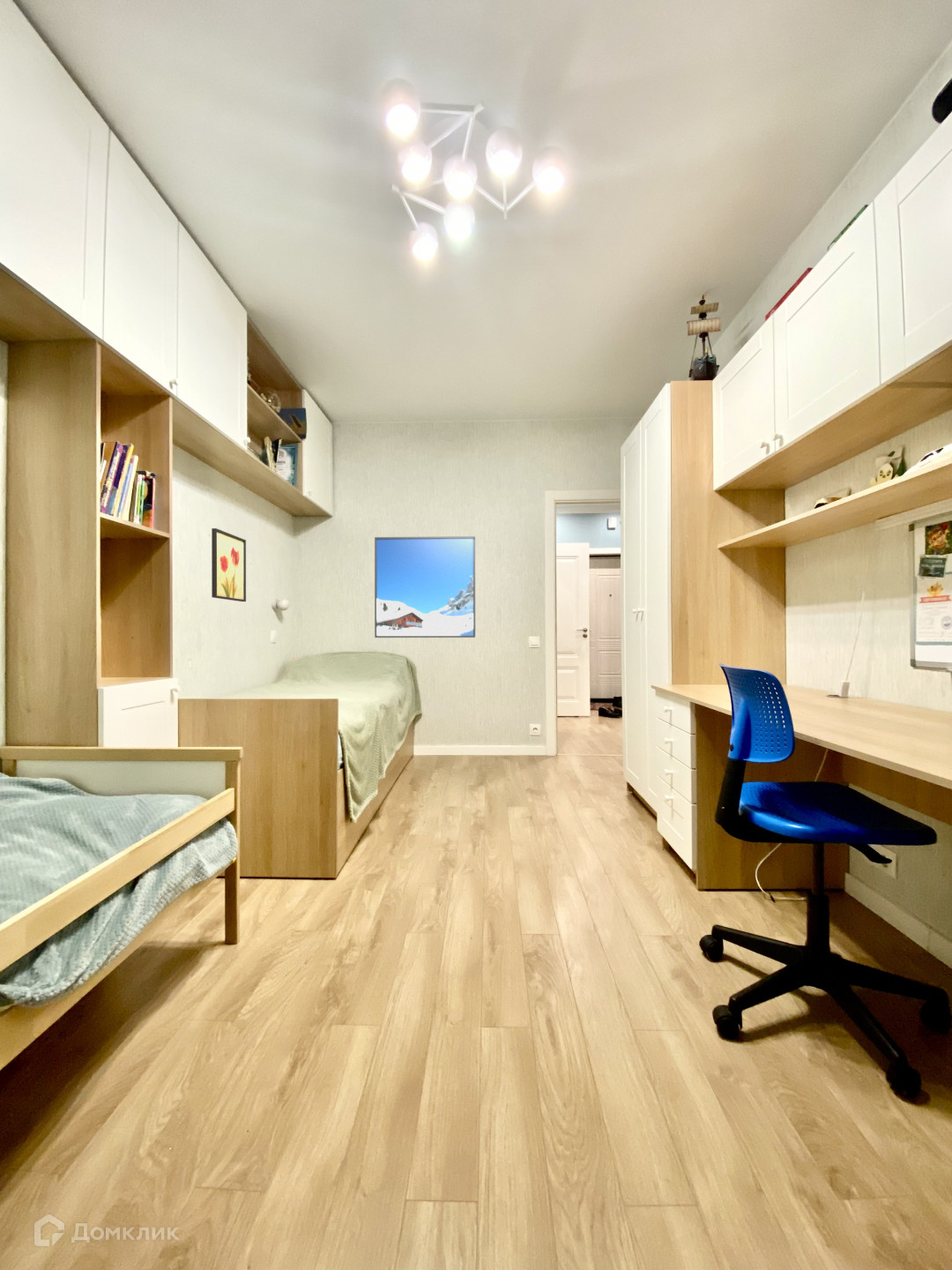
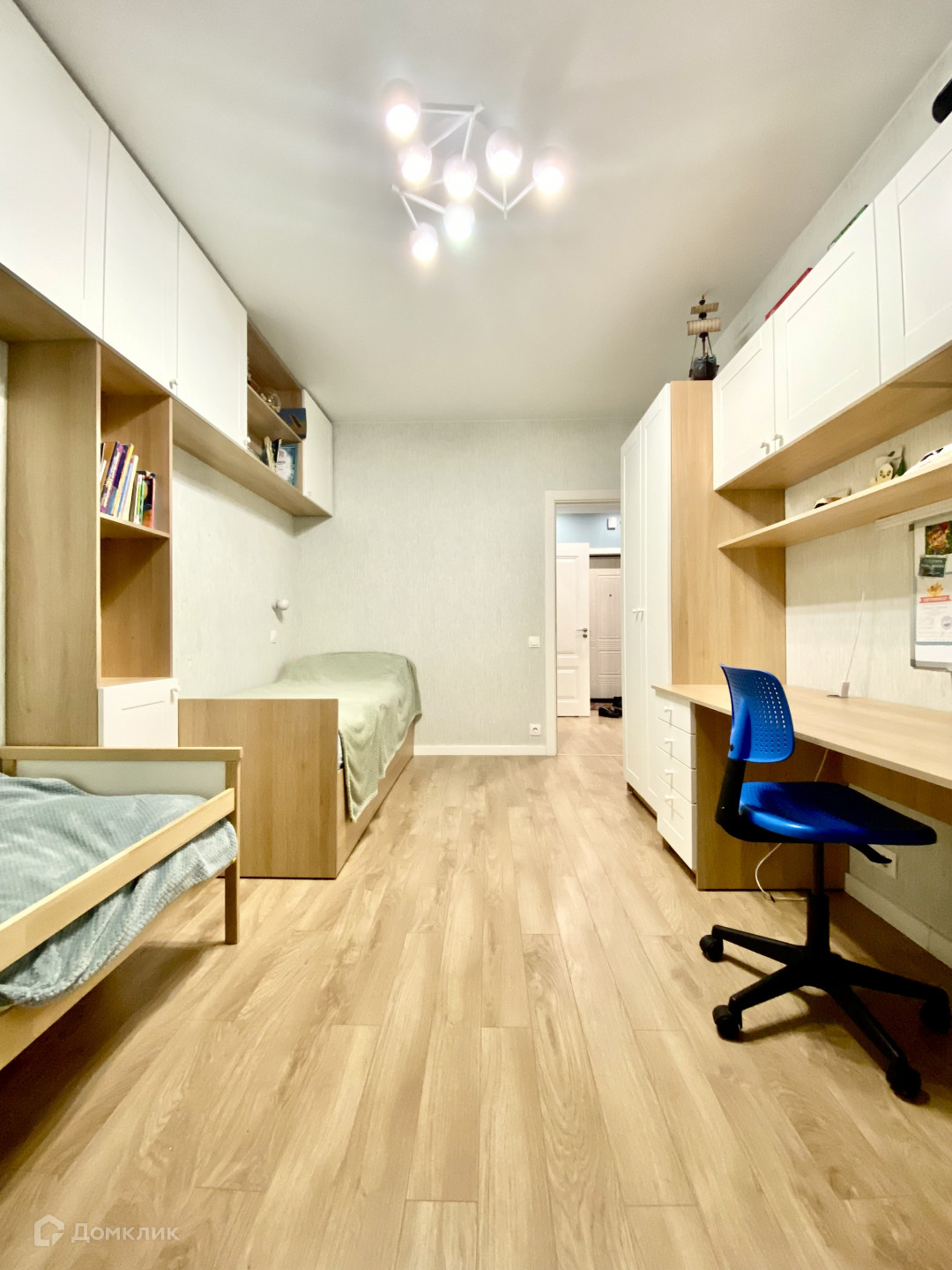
- wall art (228, 567)
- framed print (425, 586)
